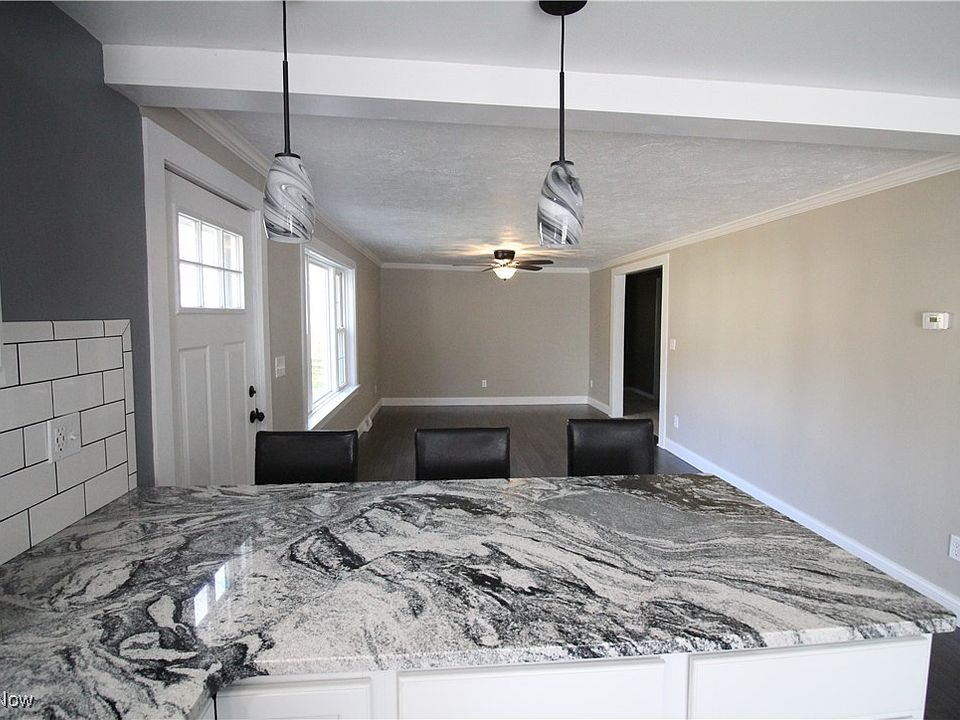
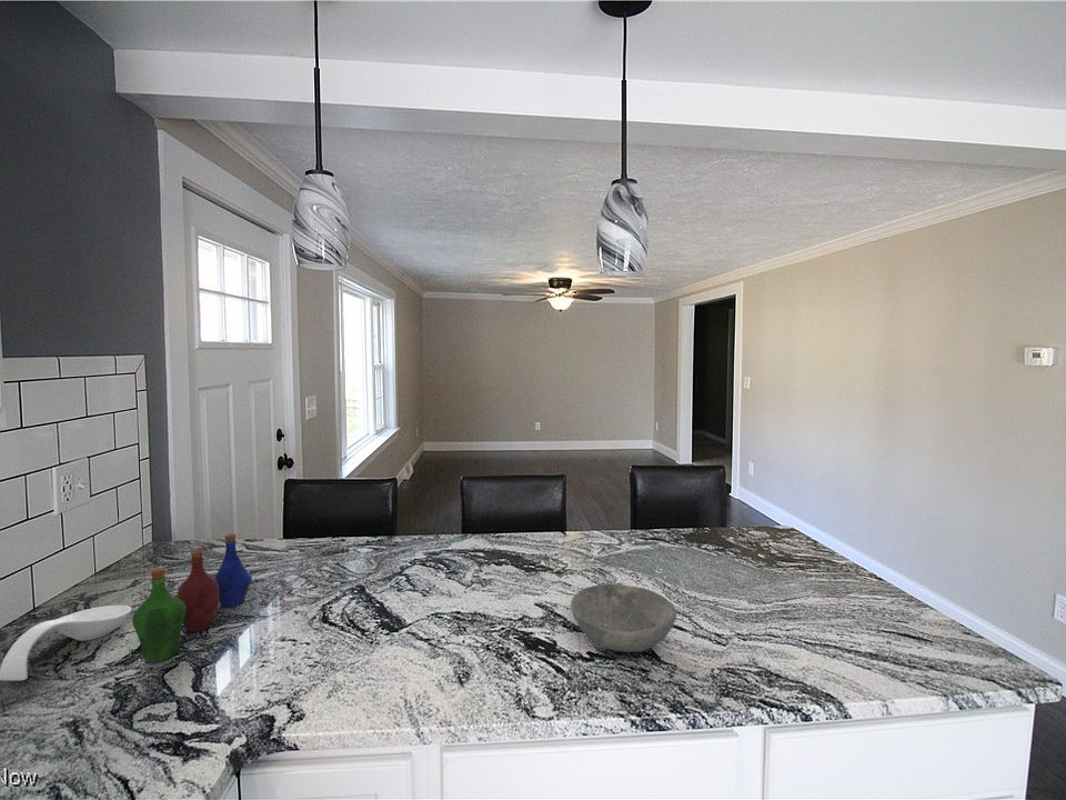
+ bottle (199, 589)
+ bowl (622, 622)
+ spoon rest (70, 630)
